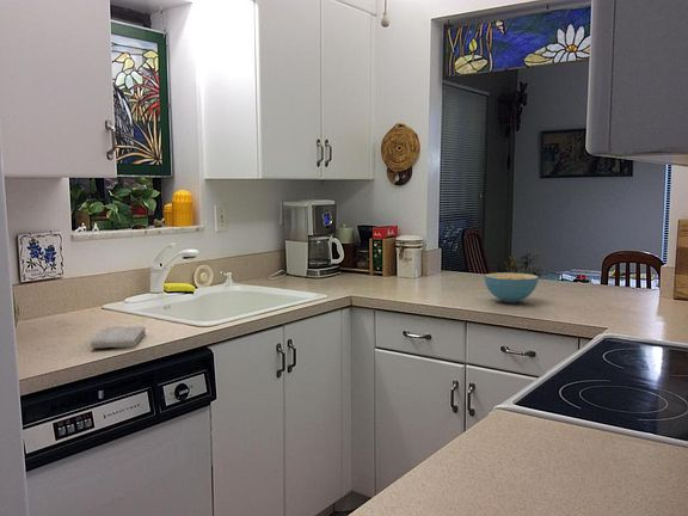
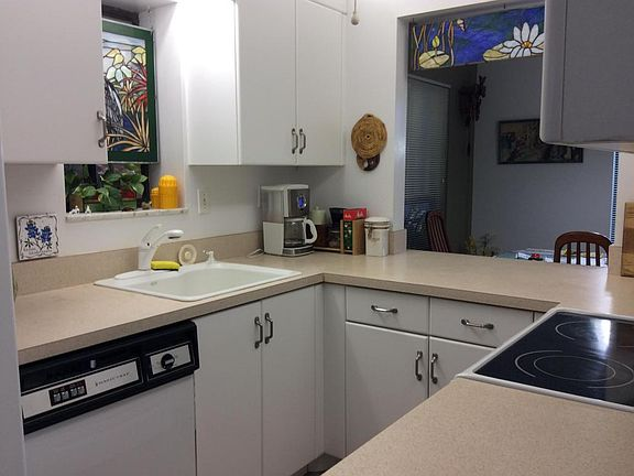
- cereal bowl (510, 288)
- washcloth (119, 336)
